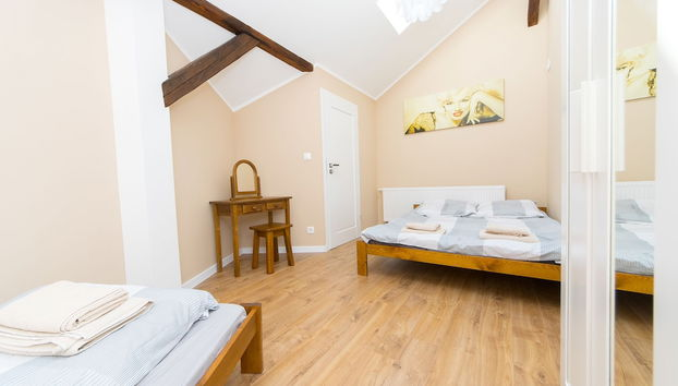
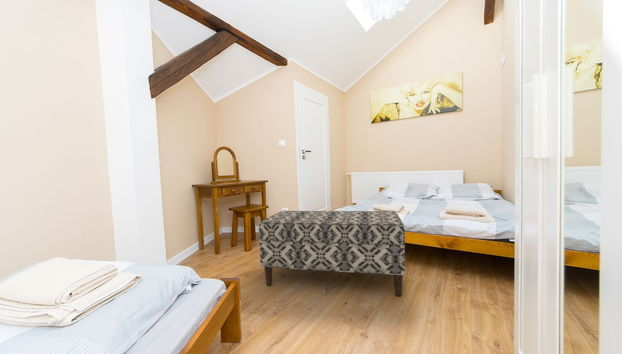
+ bench (332, 246)
